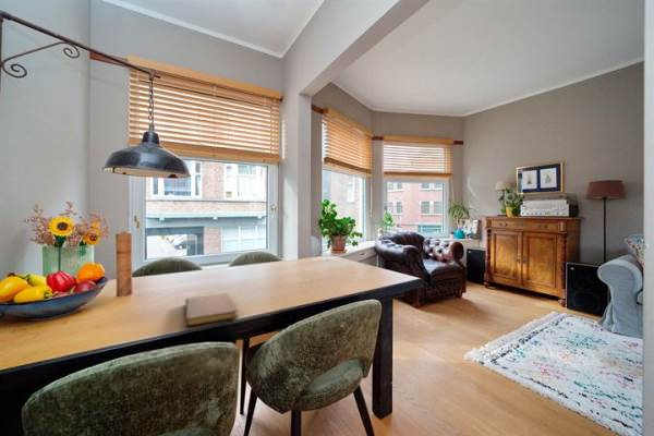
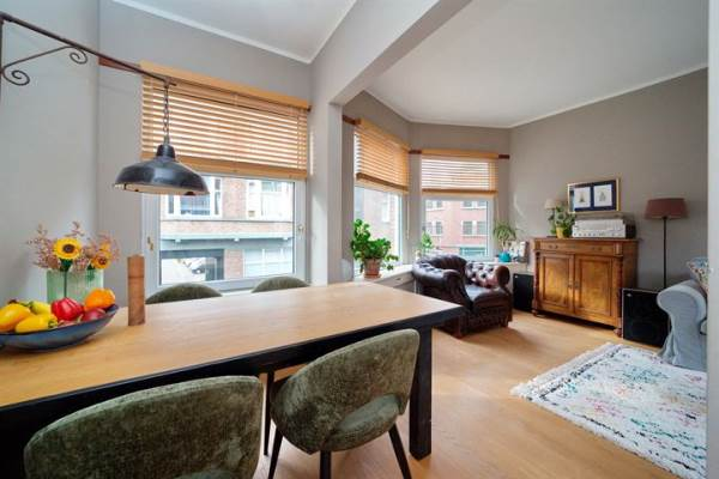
- notebook (209, 306)
